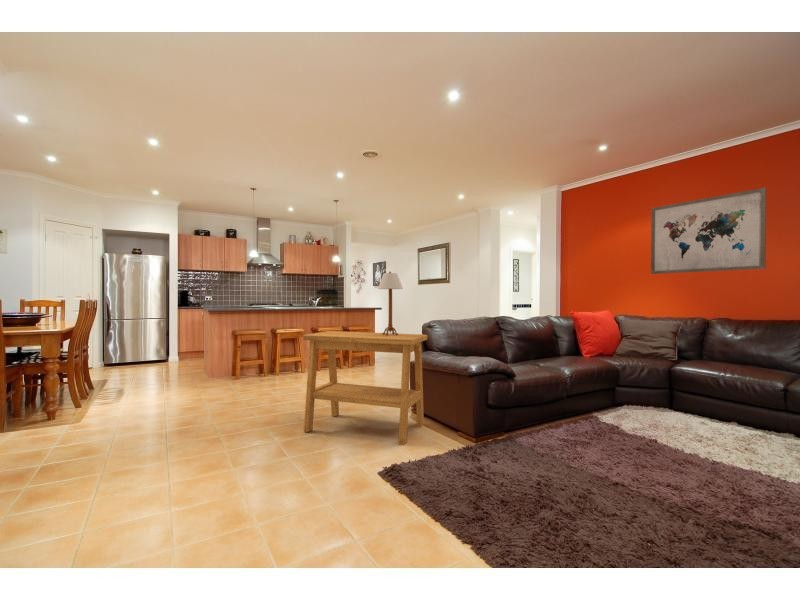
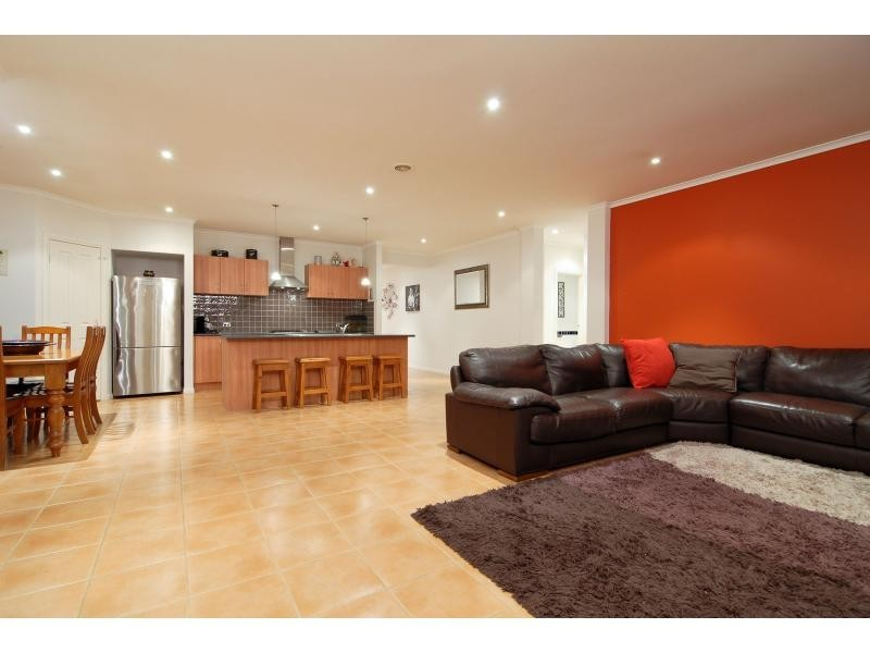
- side table (364, 385)
- wall art (702, 235)
- table lamp (390, 302)
